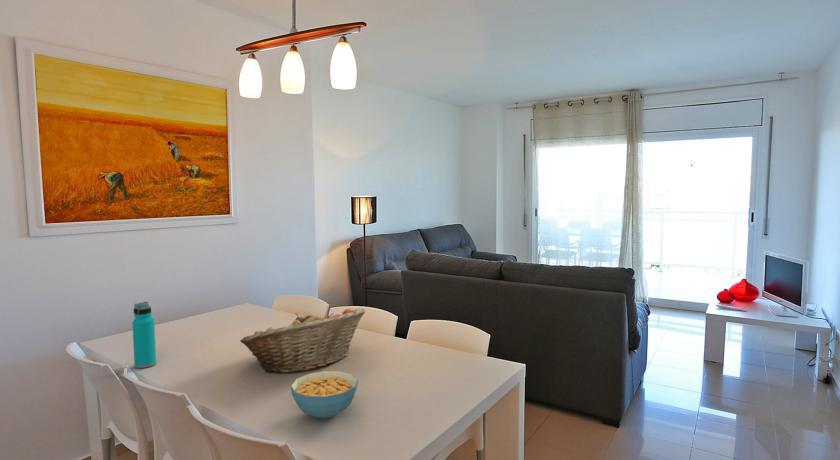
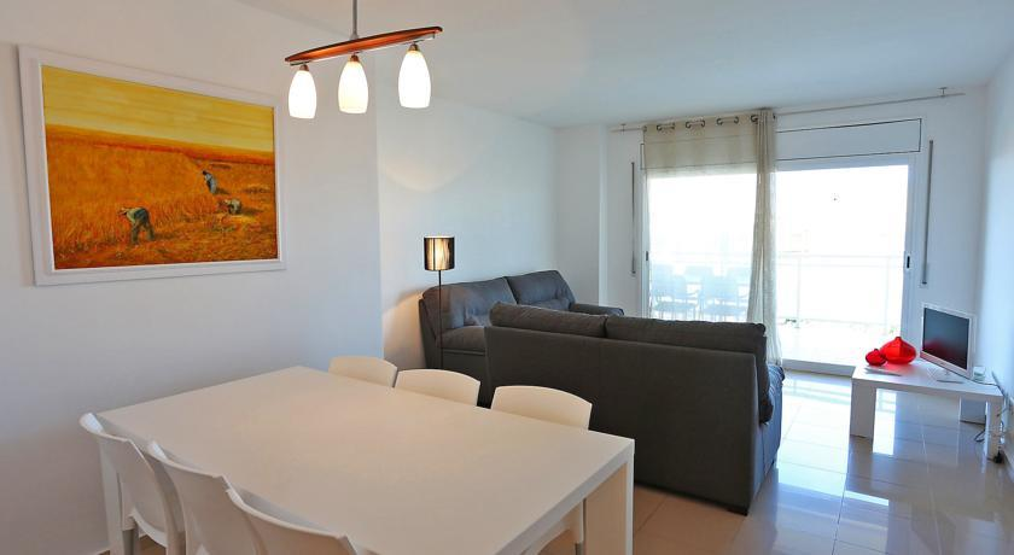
- fruit basket (306, 334)
- water bottle (144, 333)
- cereal bowl (325, 398)
